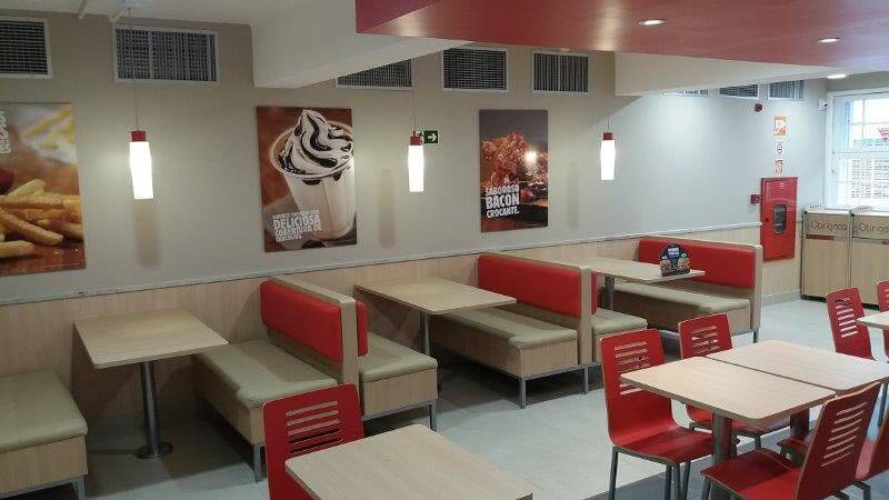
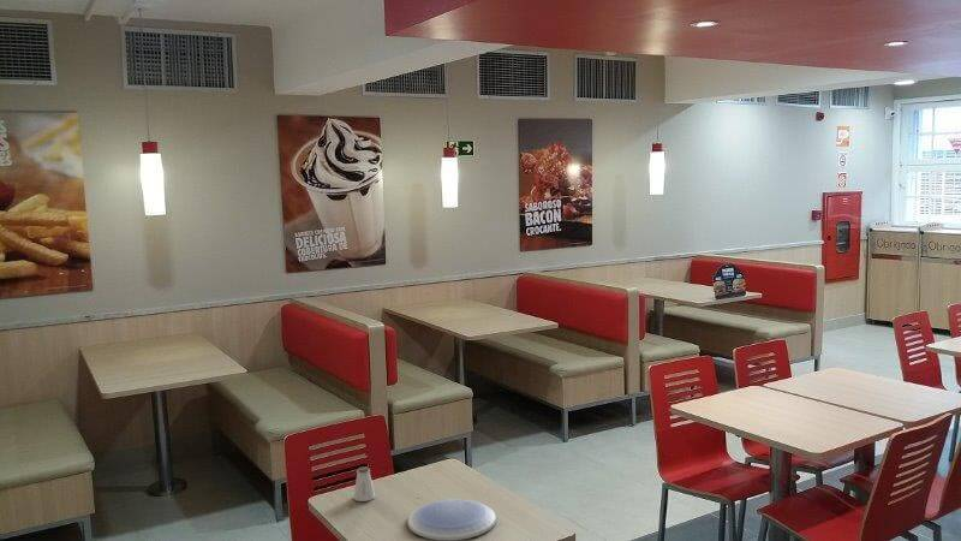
+ plate (452, 515)
+ saltshaker (363, 482)
